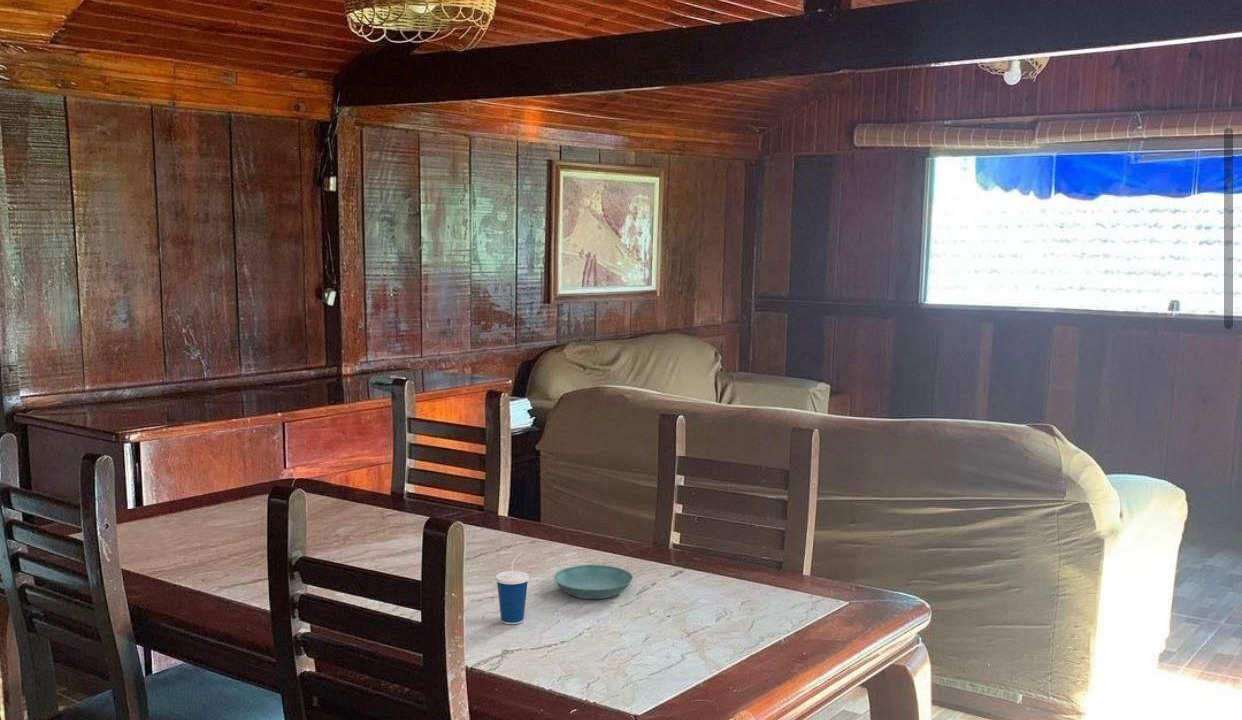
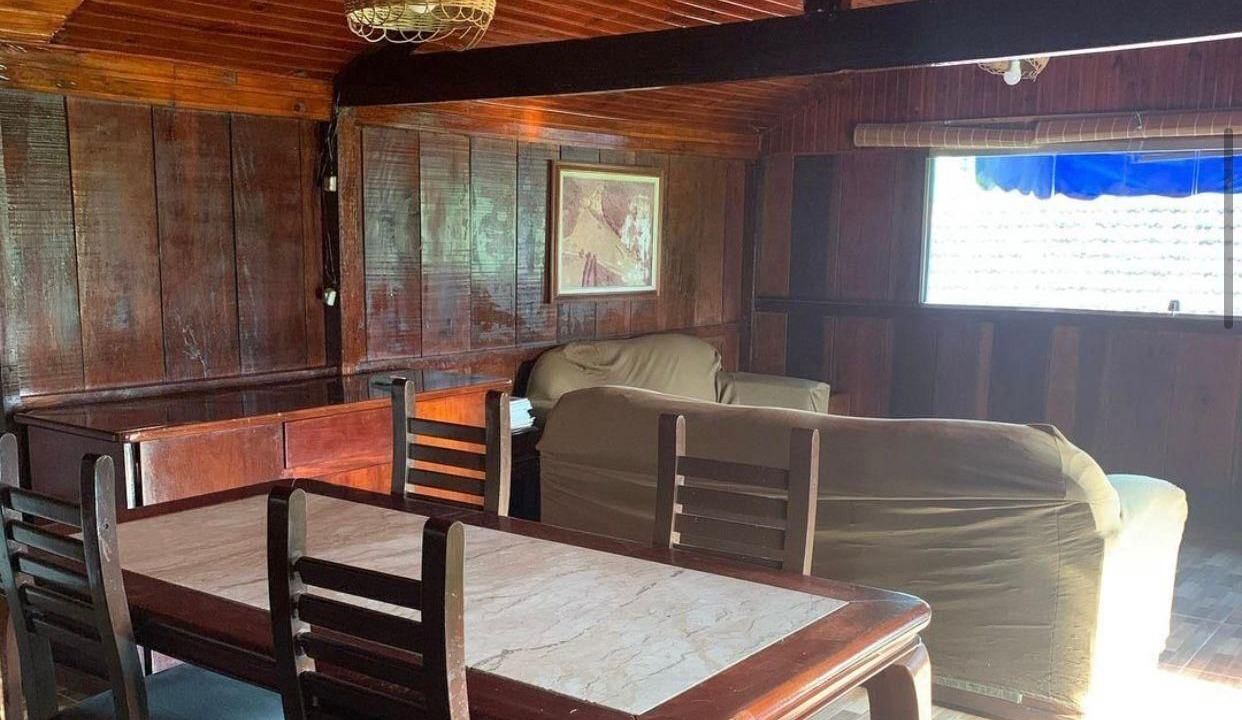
- cup (512, 586)
- saucer (593, 583)
